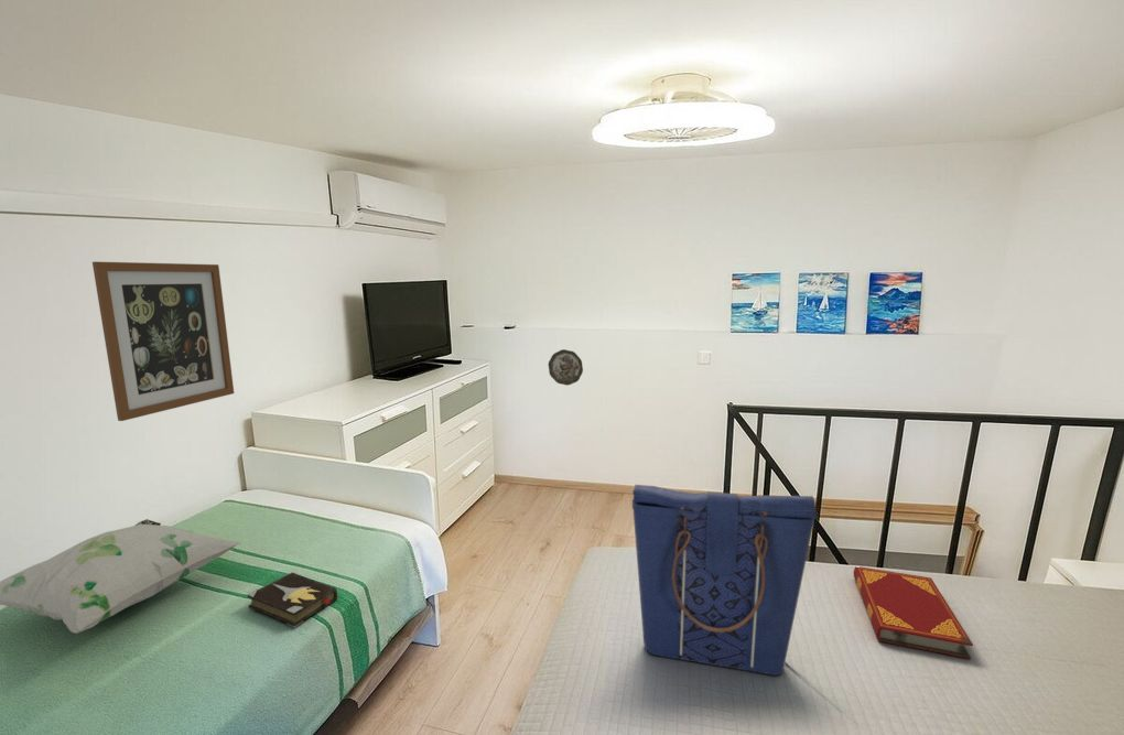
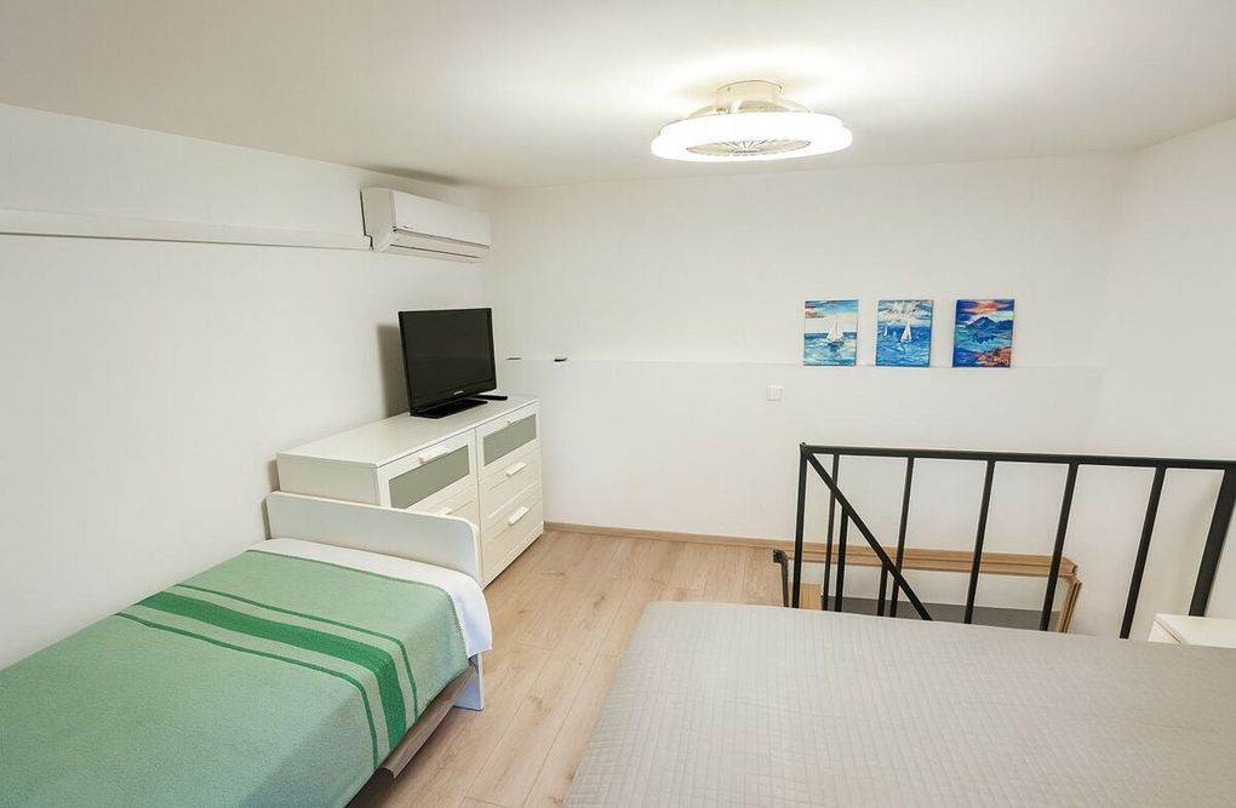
- decorative pillow (118, 565)
- decorative plate (565, 367)
- hardback book (905, 606)
- hardback book (292, 596)
- wall art (172, 336)
- tote bag (716, 575)
